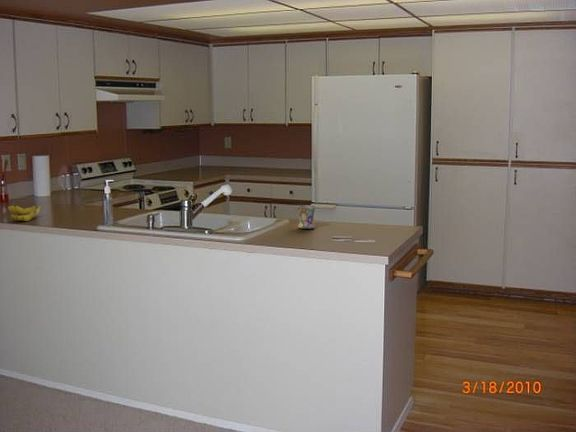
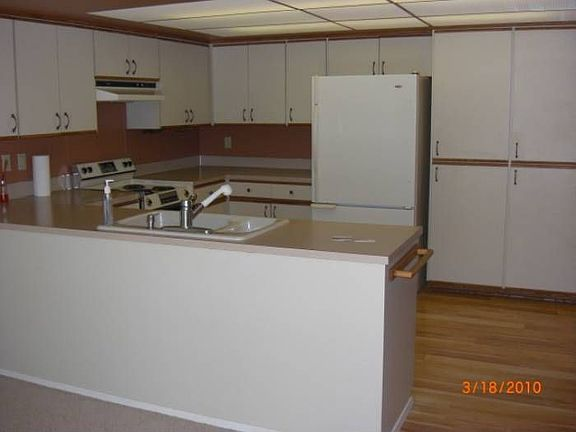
- mug (304, 217)
- banana (25, 212)
